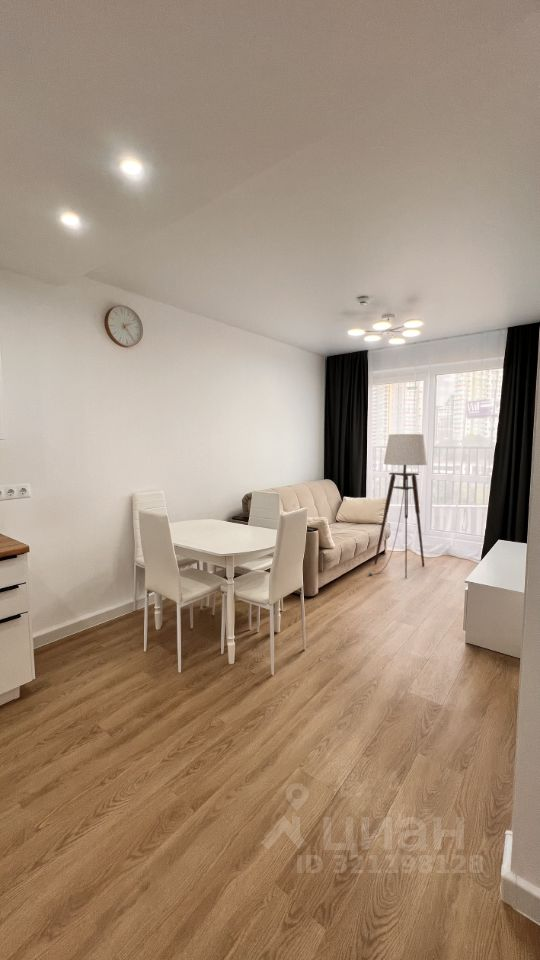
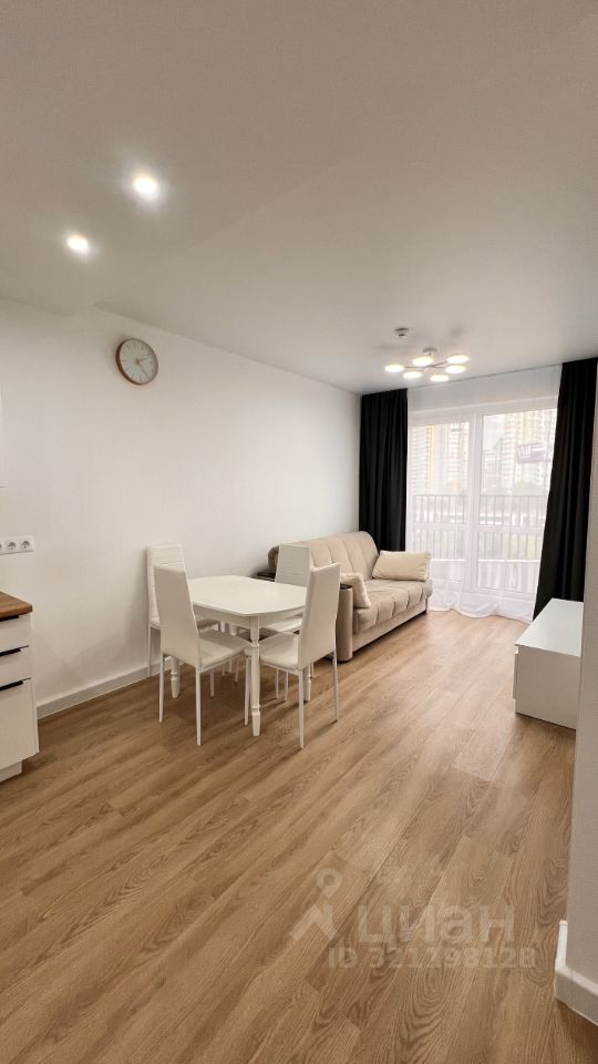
- floor lamp (401, 505)
